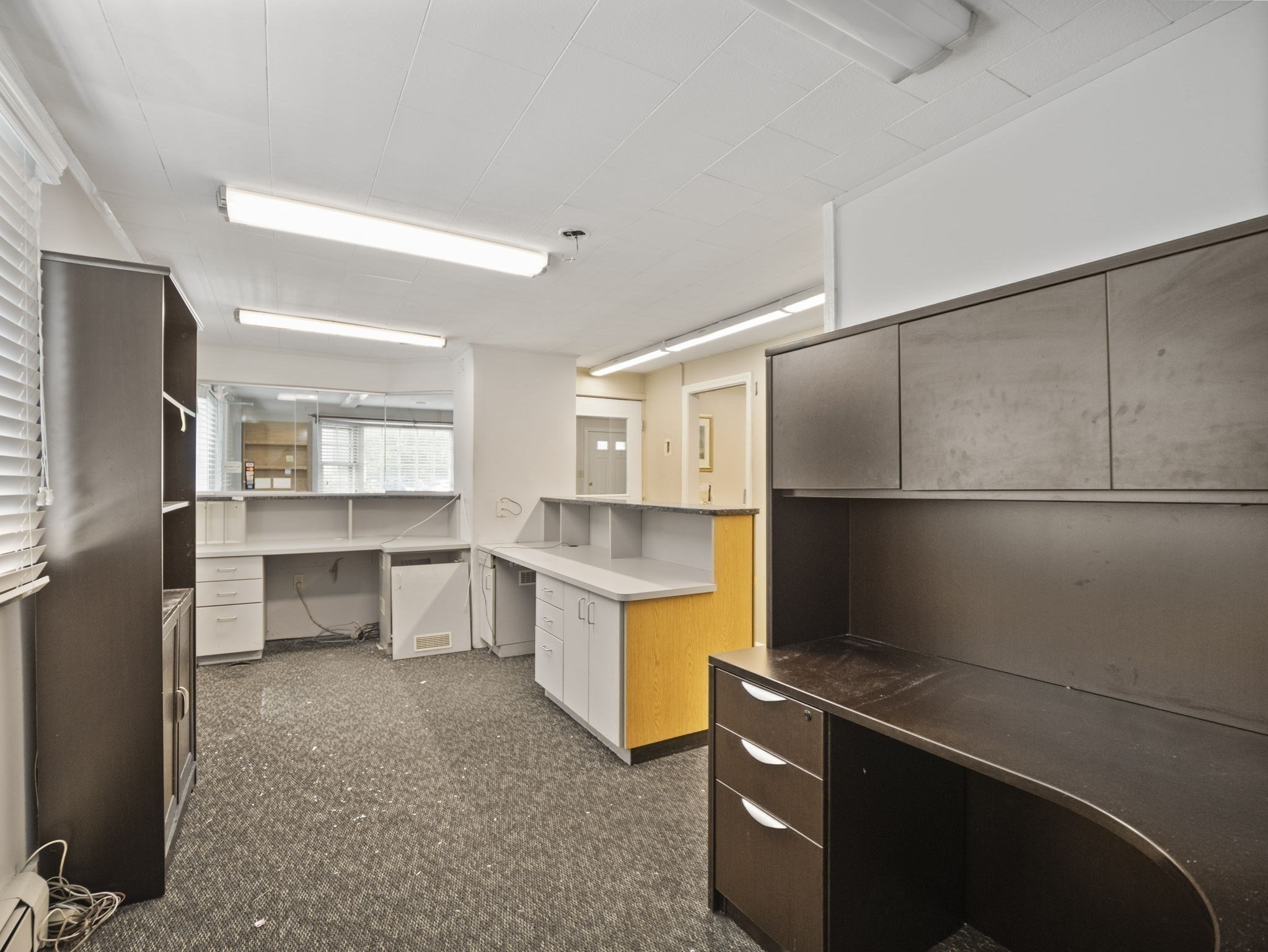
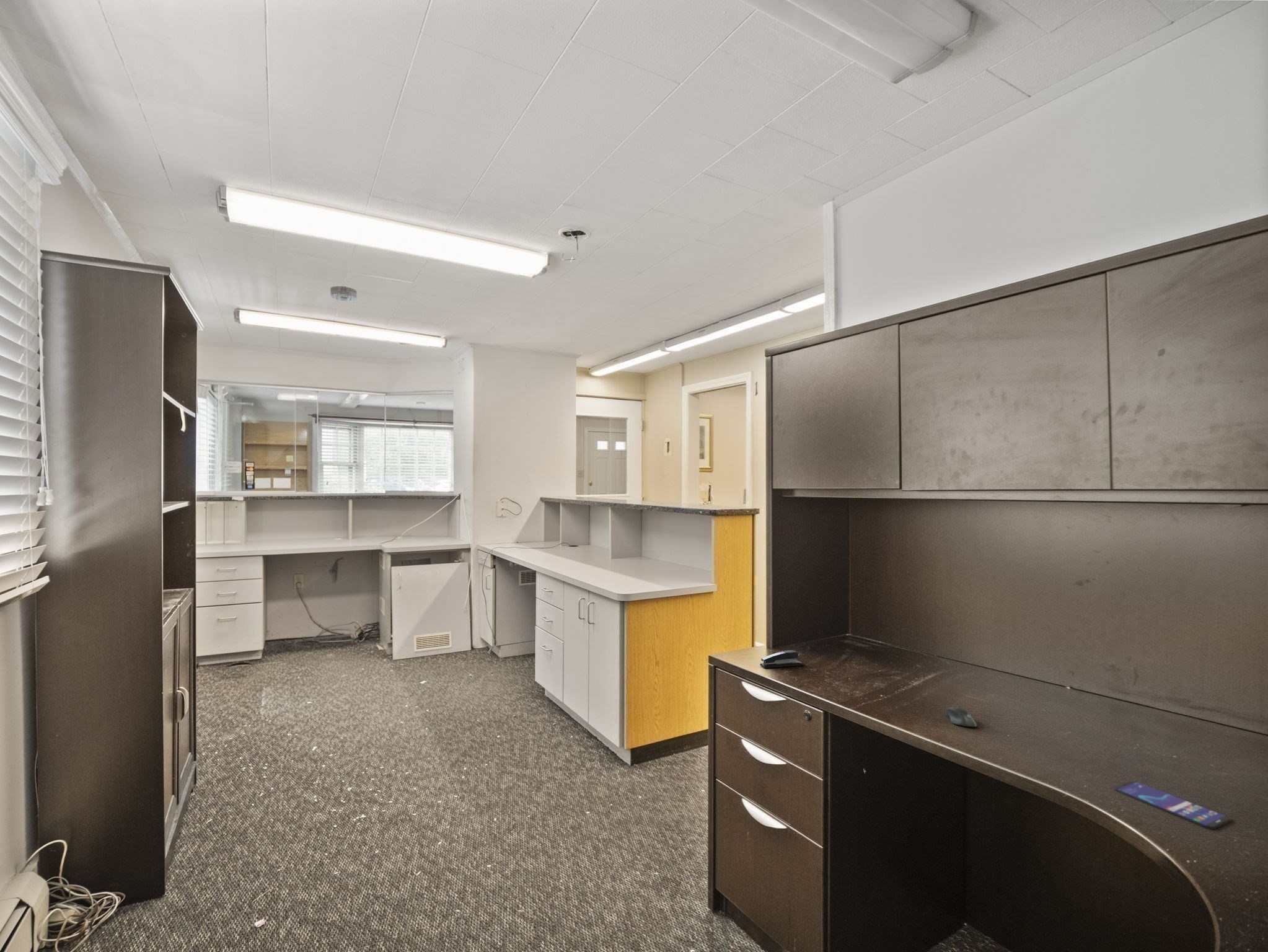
+ smartphone (1169, 803)
+ stapler (781, 658)
+ smoke detector (343, 293)
+ computer mouse (960, 715)
